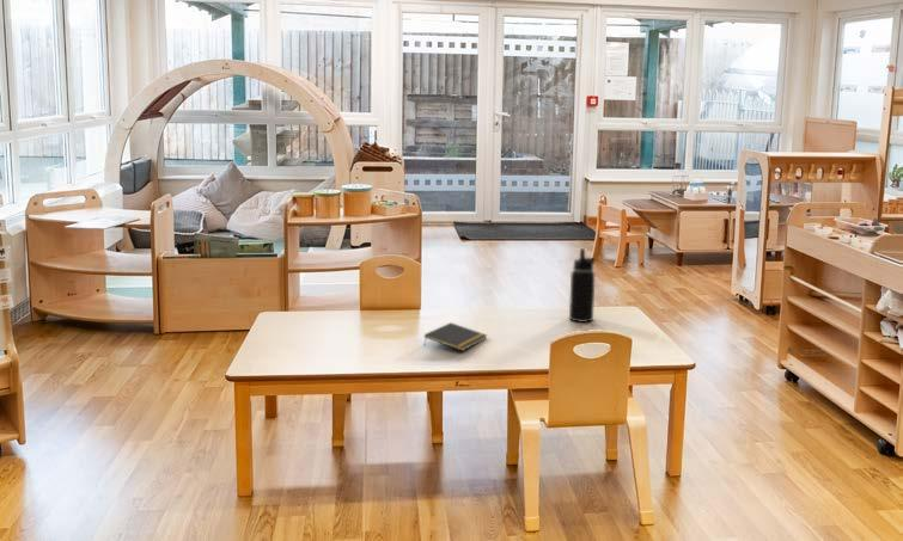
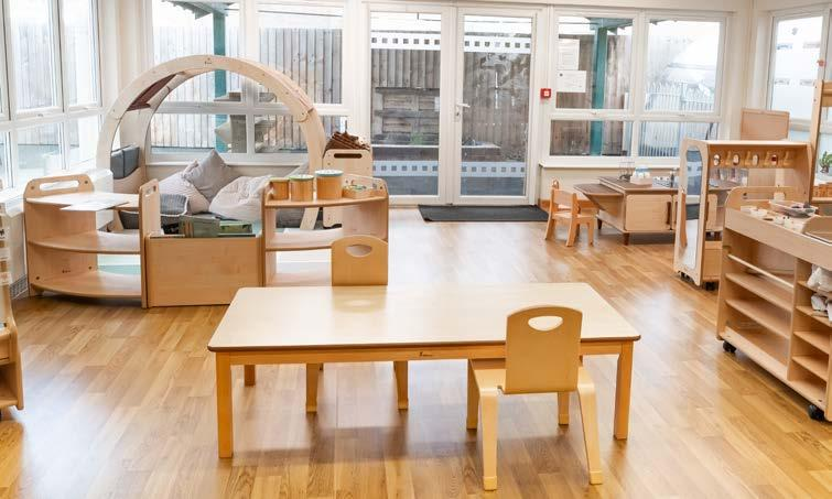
- notepad (456, 336)
- water bottle (582, 285)
